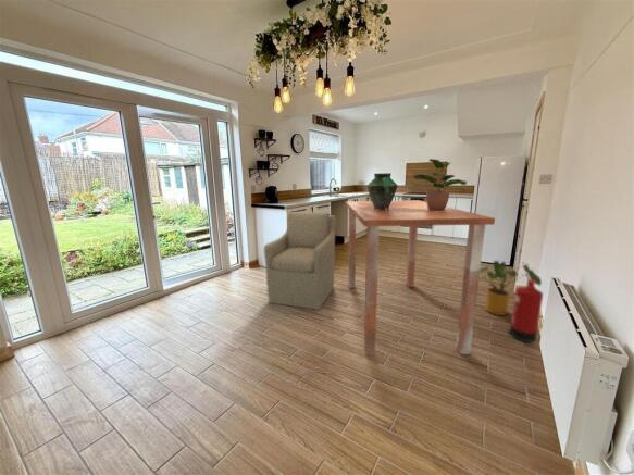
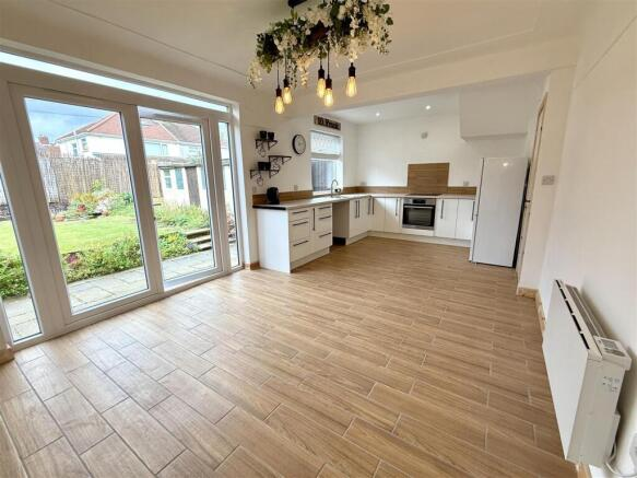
- chair (302, 254)
- house plant (500, 286)
- fire extinguisher (526, 307)
- vase (382, 191)
- potted plant (438, 184)
- dining table (407, 262)
